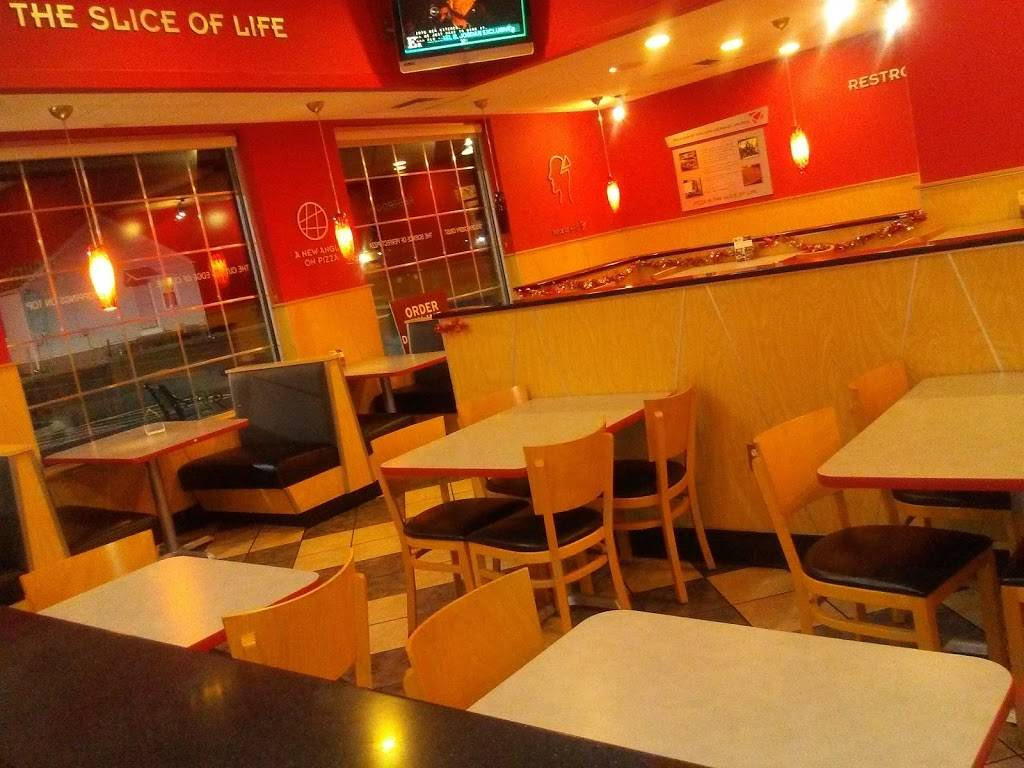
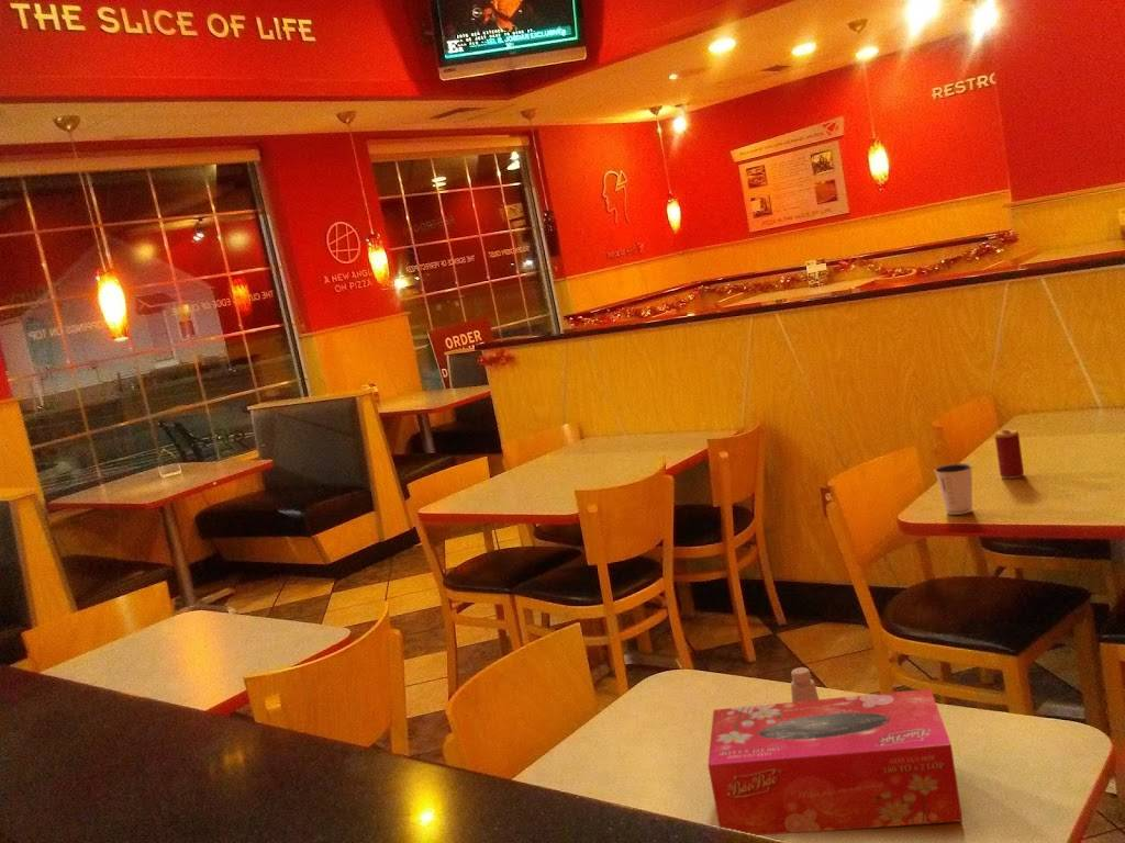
+ dixie cup (956, 490)
+ beverage can (1009, 453)
+ tissue box (828, 761)
+ saltshaker (804, 695)
